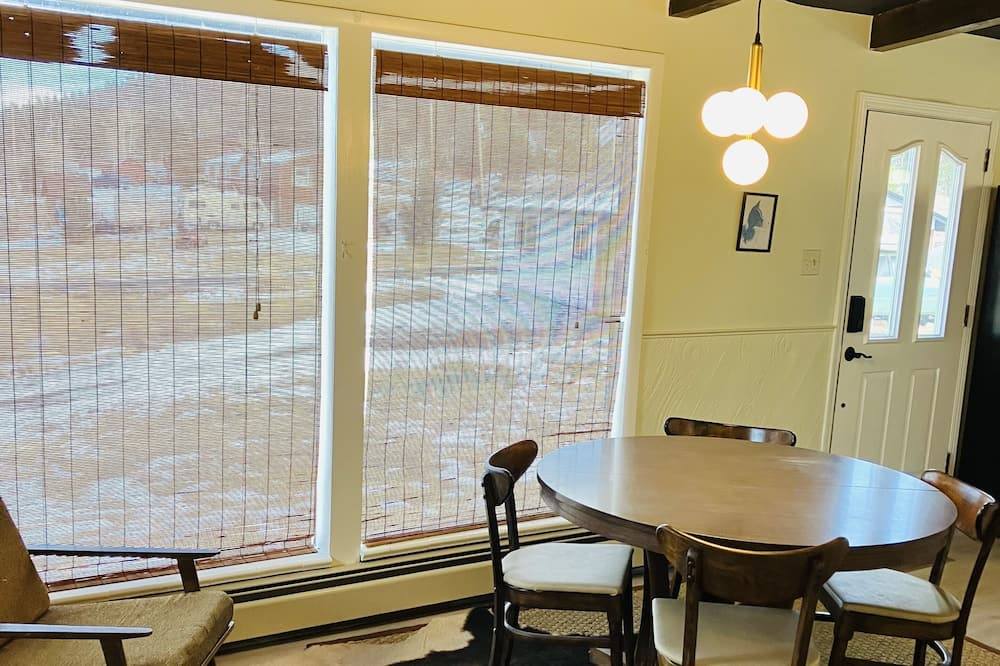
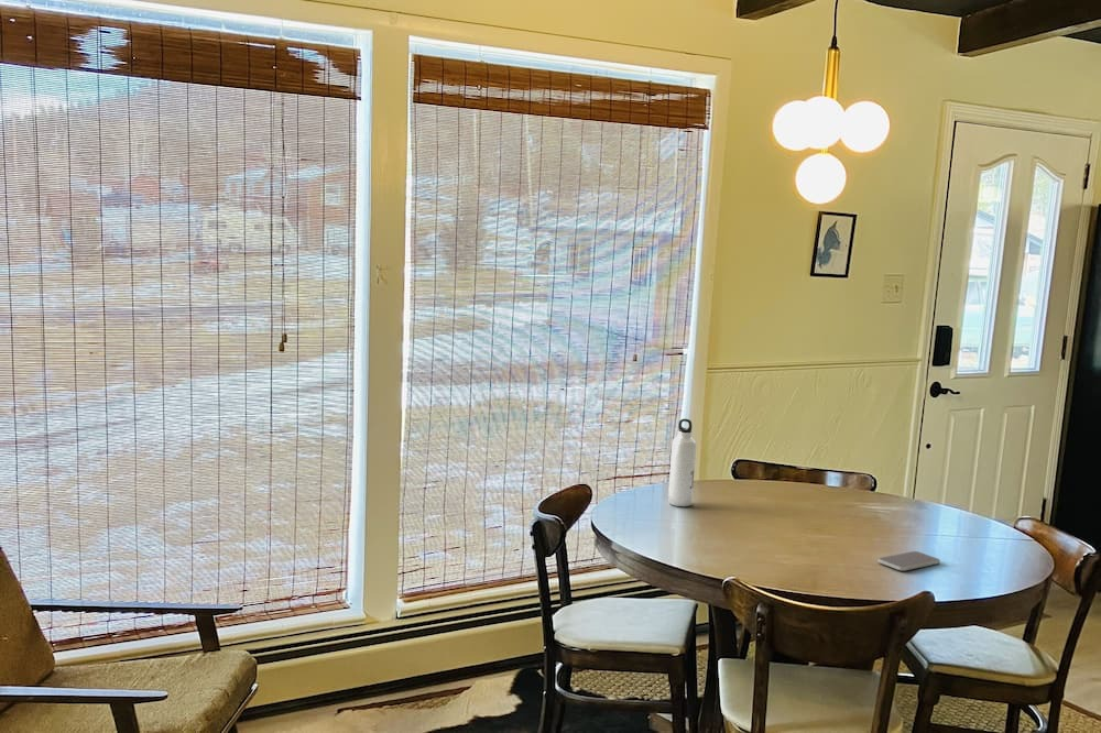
+ smartphone (908, 560)
+ water bottle (683, 461)
